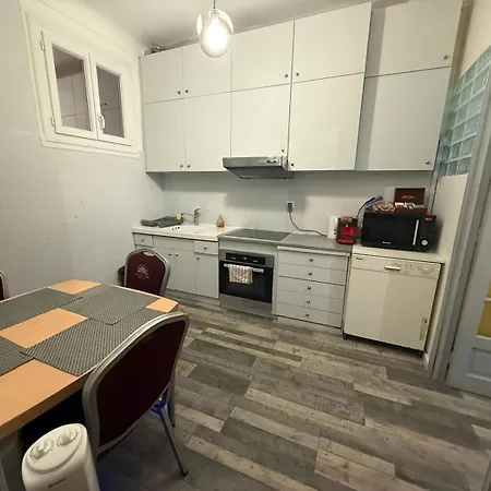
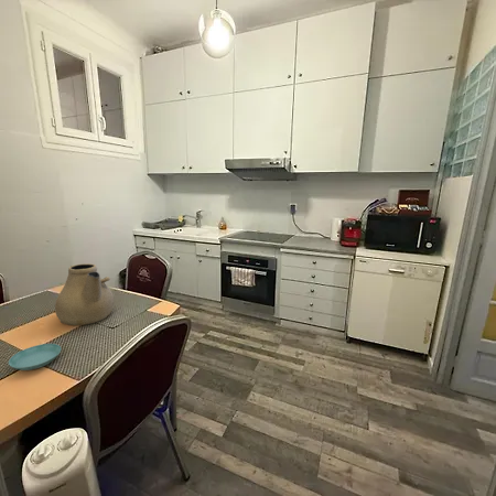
+ saucer (36, 357)
+ teapot (83, 291)
